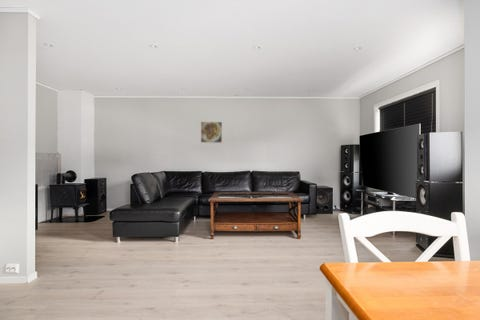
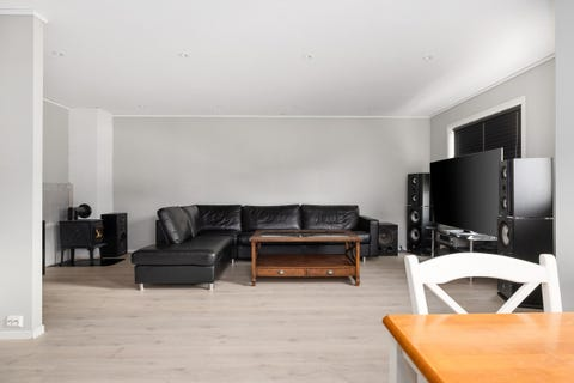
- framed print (211, 132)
